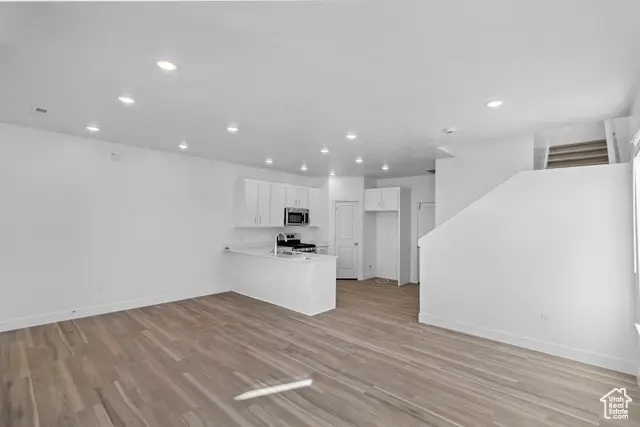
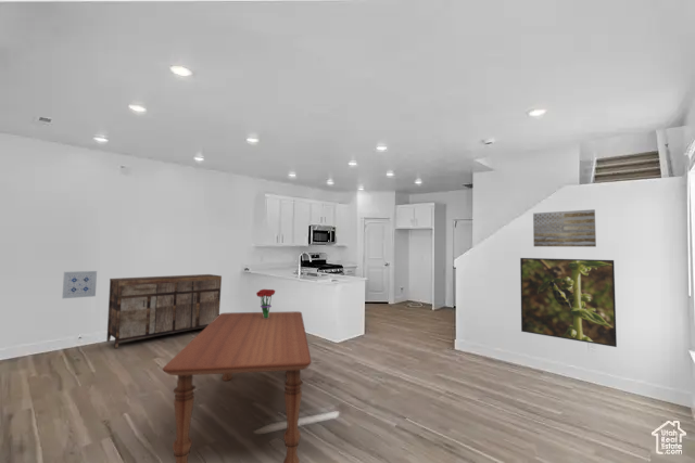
+ wall art (563, 229)
+ wall art (79, 284)
+ sideboard (168, 306)
+ bouquet (265, 304)
+ dining table (252, 371)
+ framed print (564, 298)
